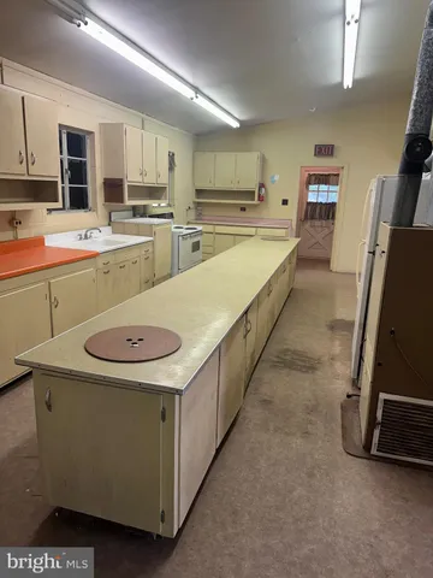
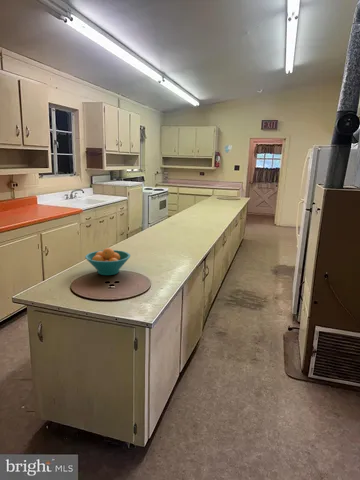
+ fruit bowl (108, 260)
